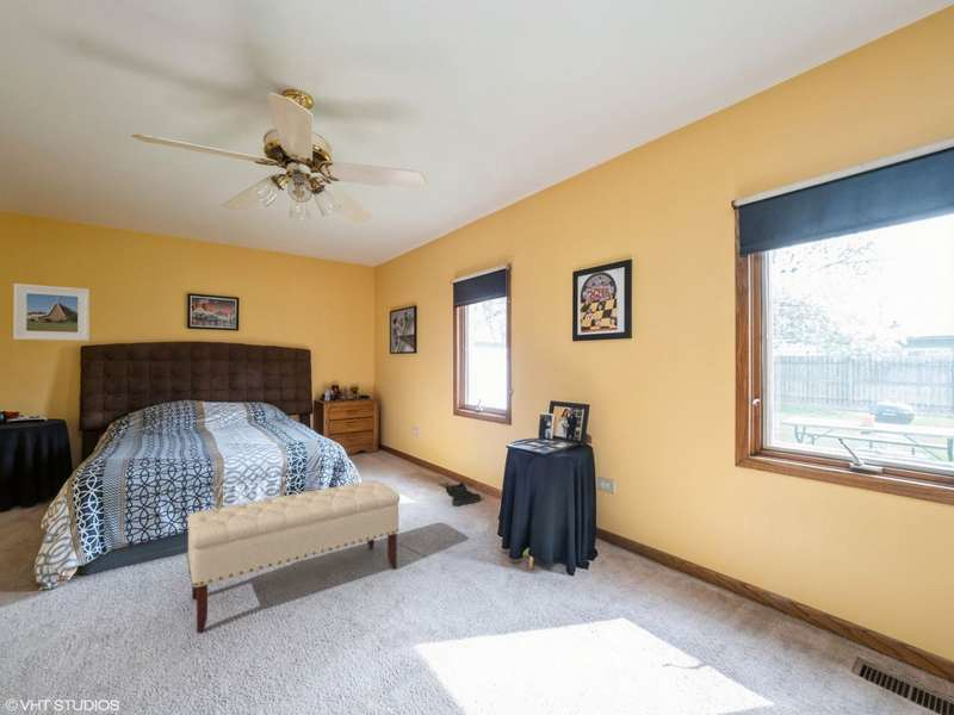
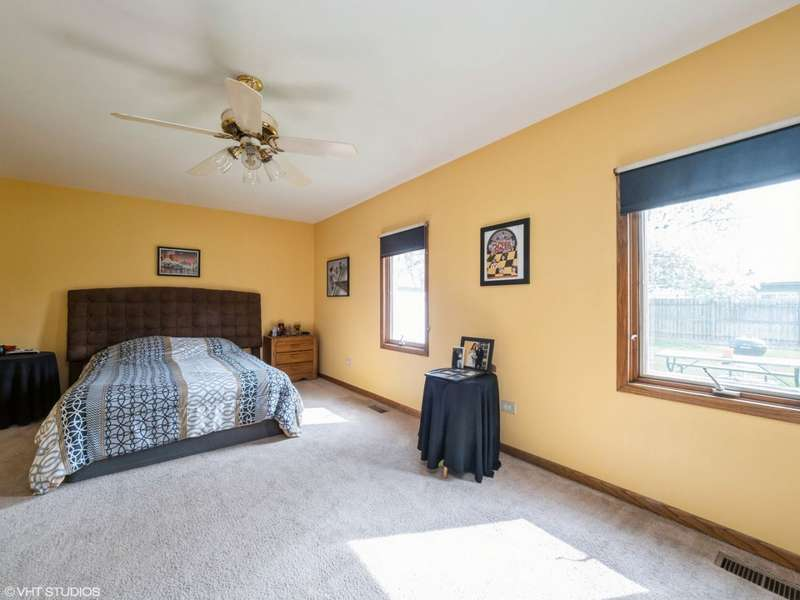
- sneaker (464, 492)
- bench (301, 541)
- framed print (52, 312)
